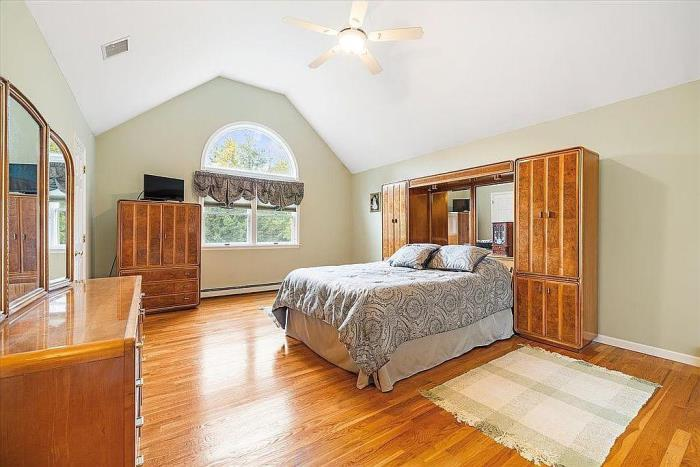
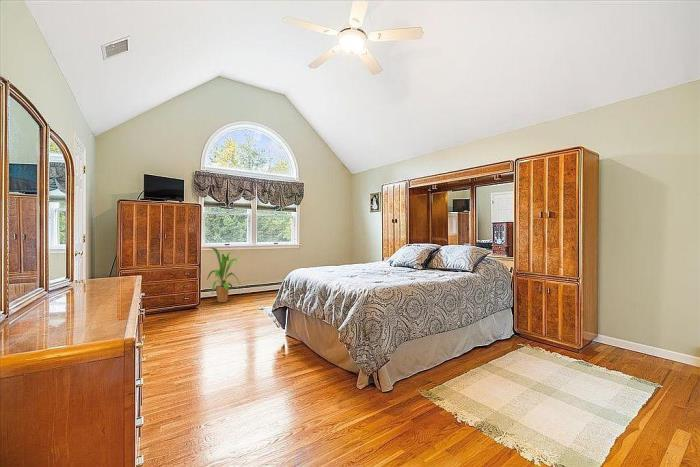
+ house plant (226, 273)
